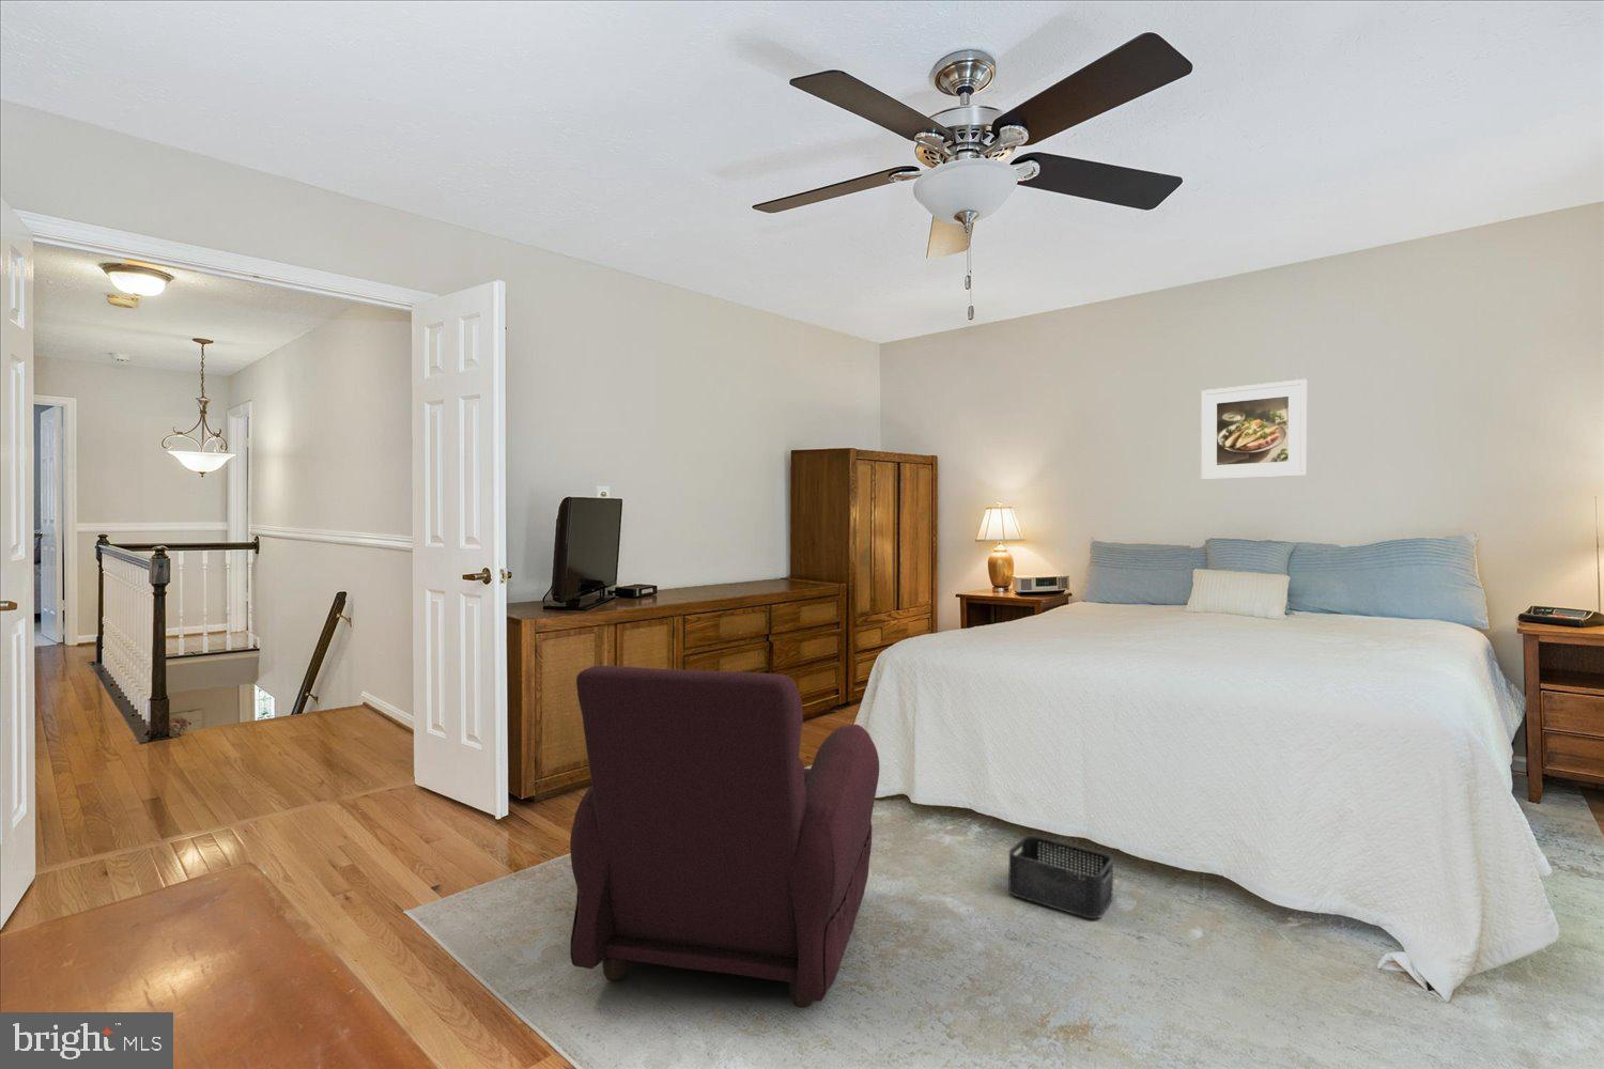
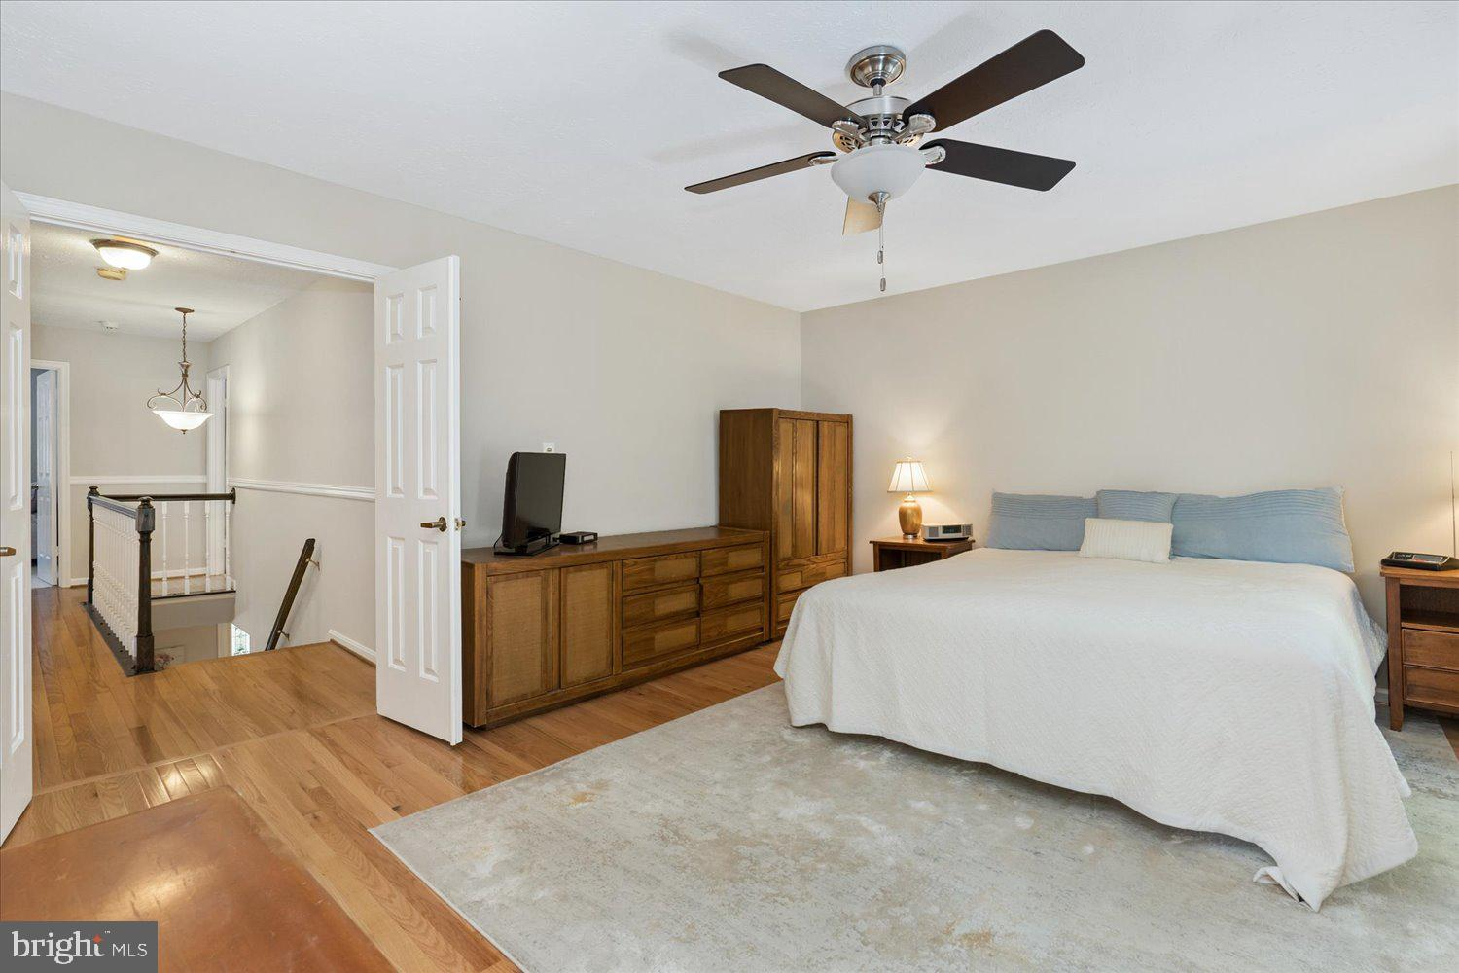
- storage bin (1060, 875)
- armchair (734, 796)
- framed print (1251, 431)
